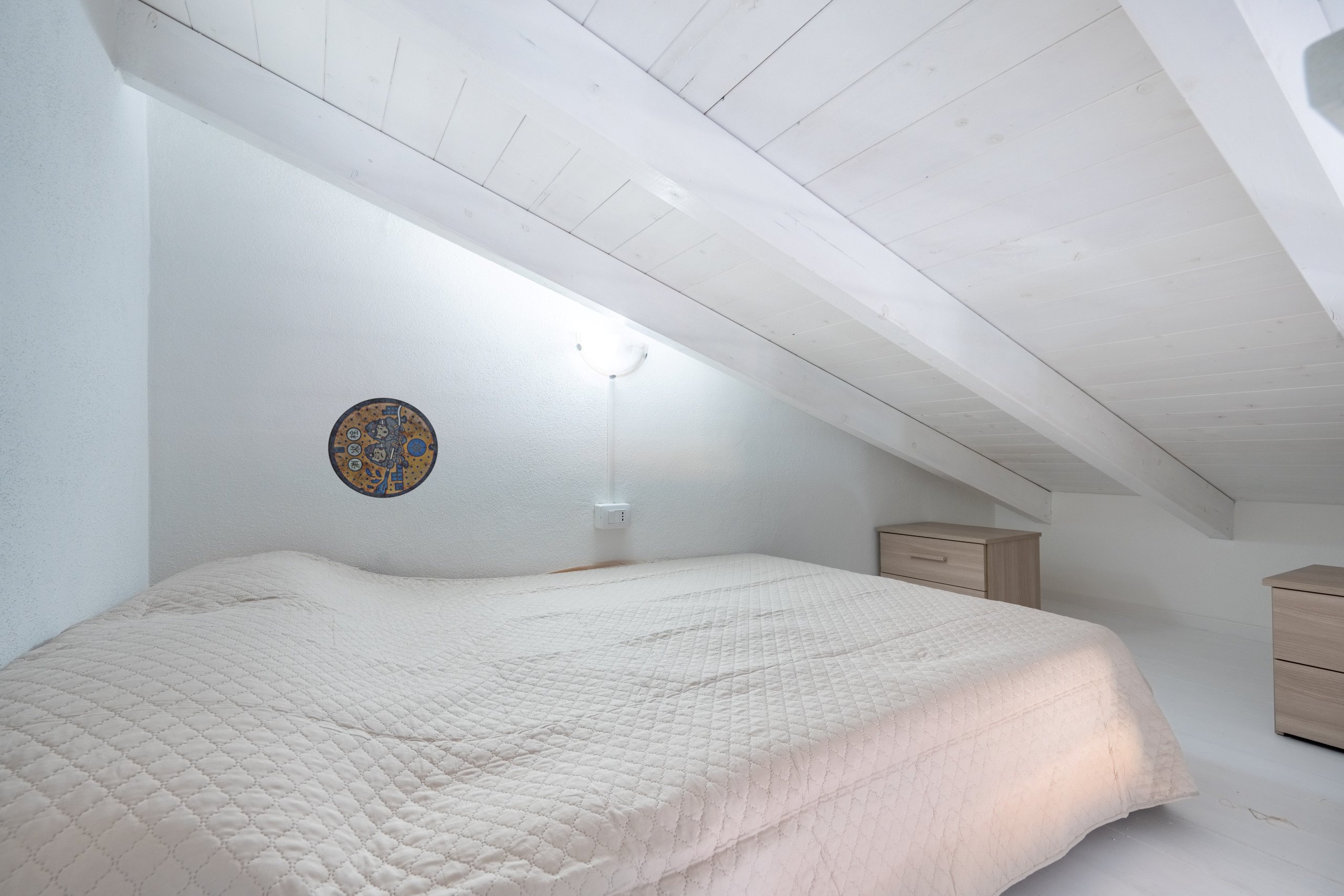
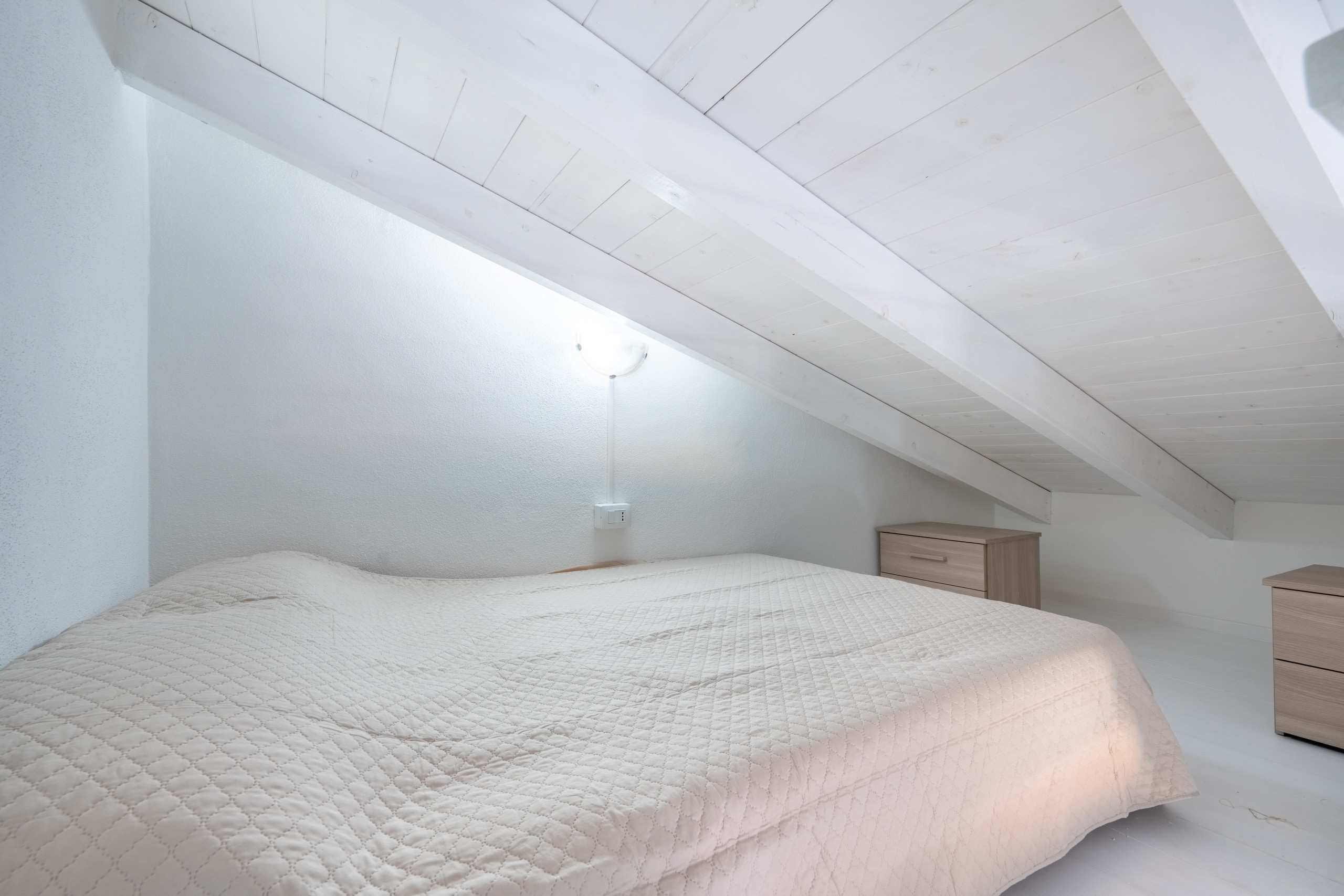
- manhole cover (385, 448)
